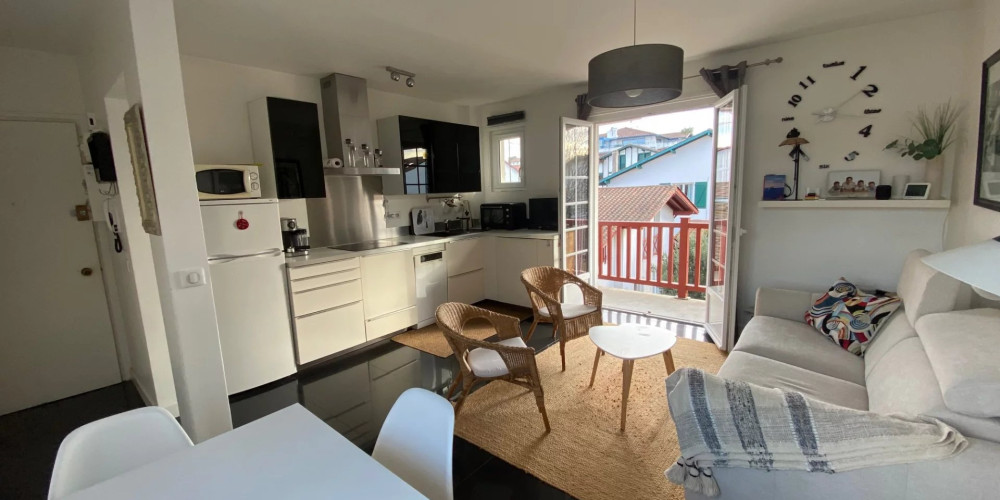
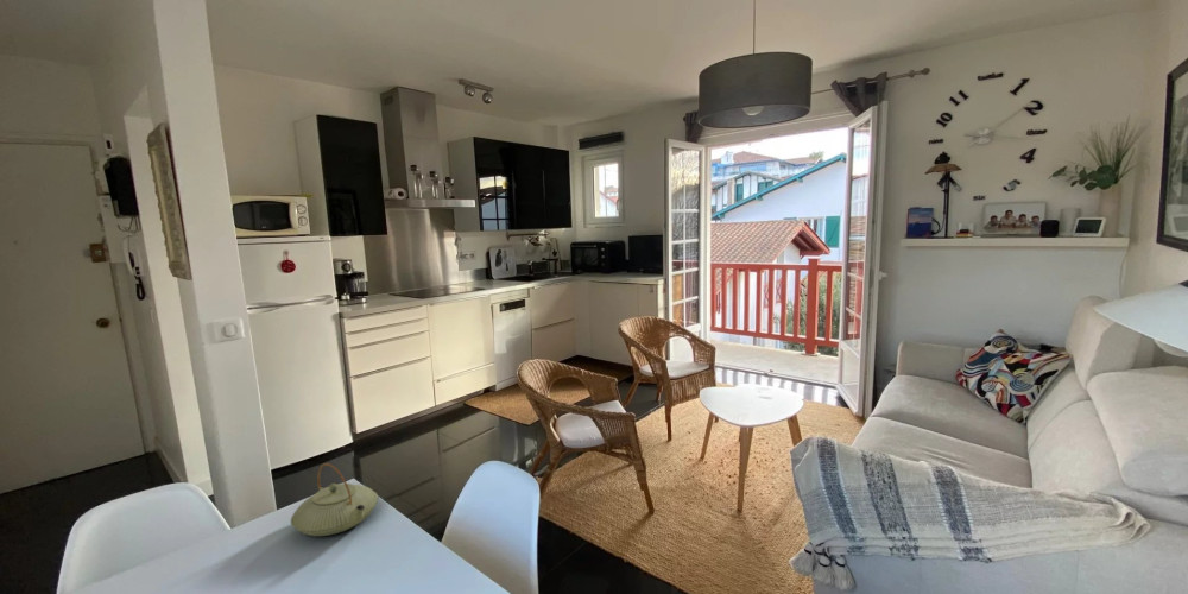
+ teapot (336, 493)
